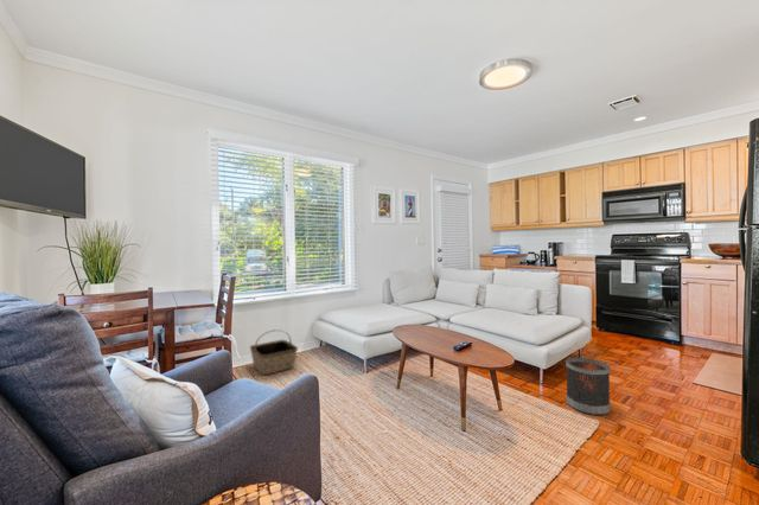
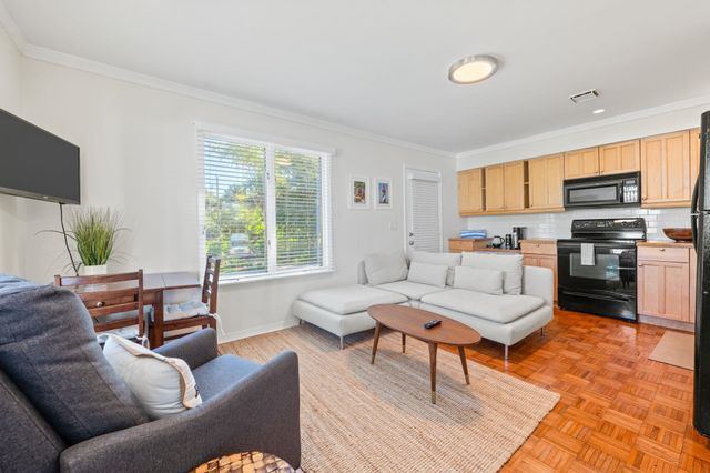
- wastebasket (587, 384)
- basket (273, 349)
